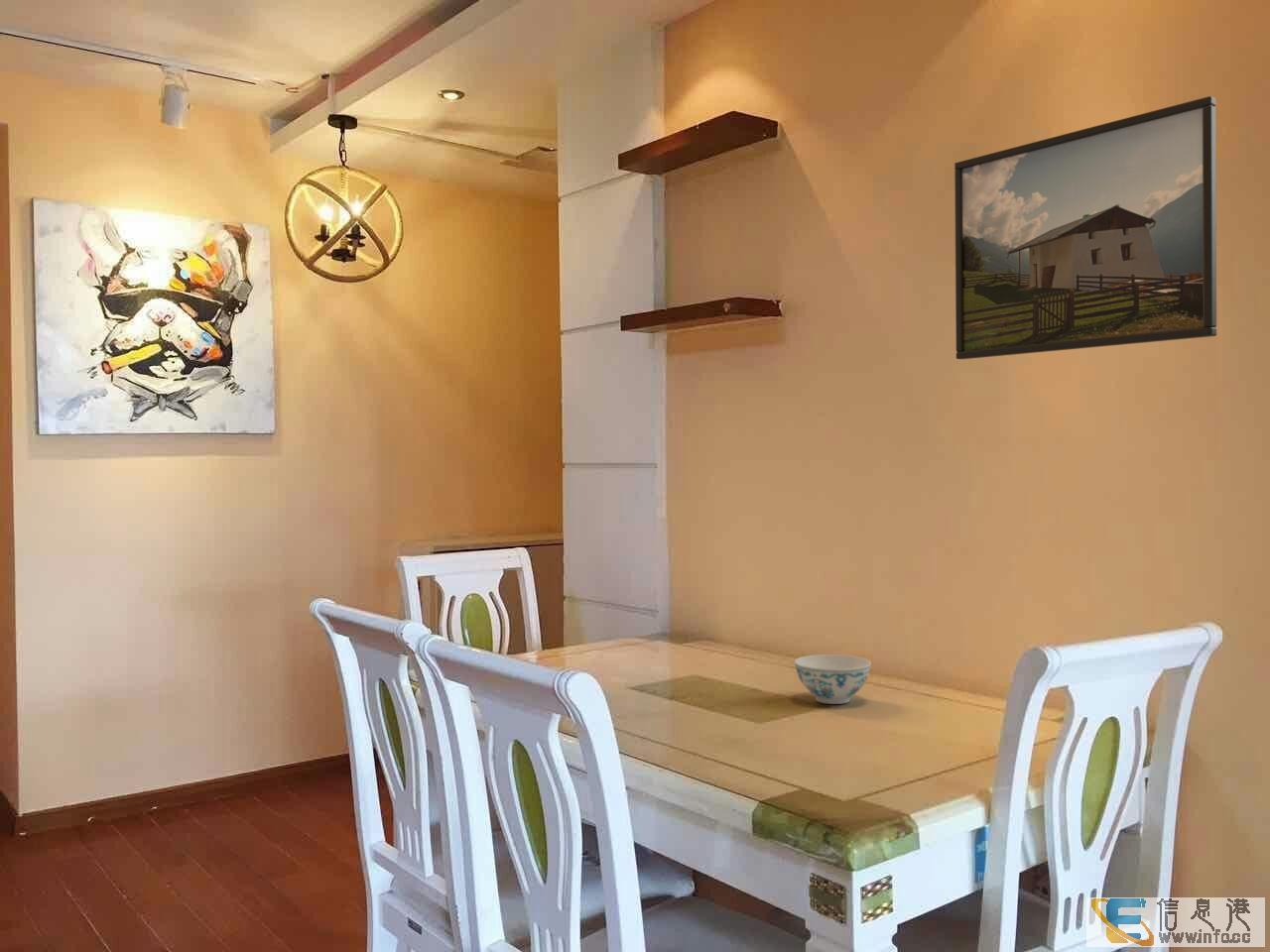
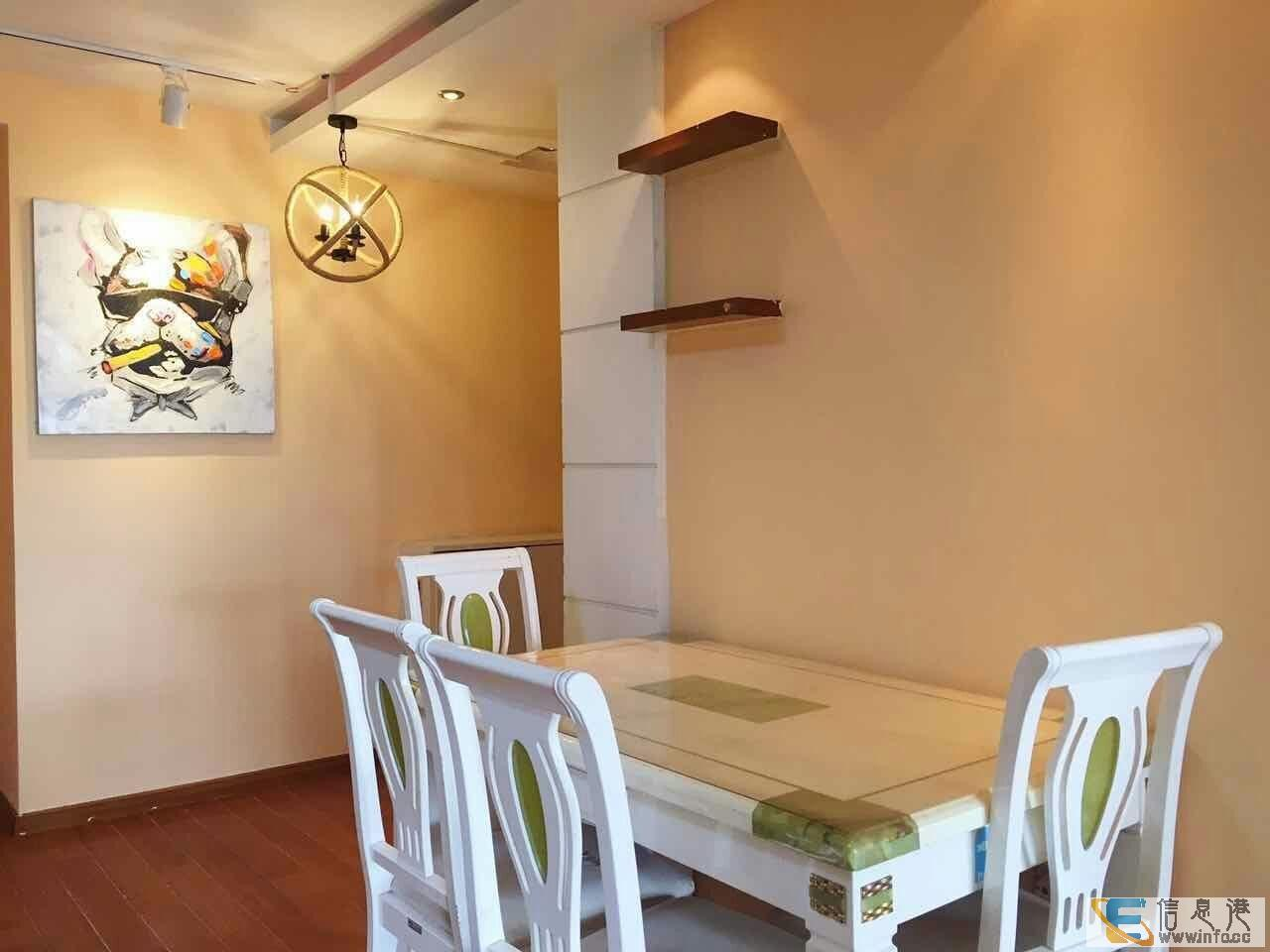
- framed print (1073, 241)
- chinaware (832, 680)
